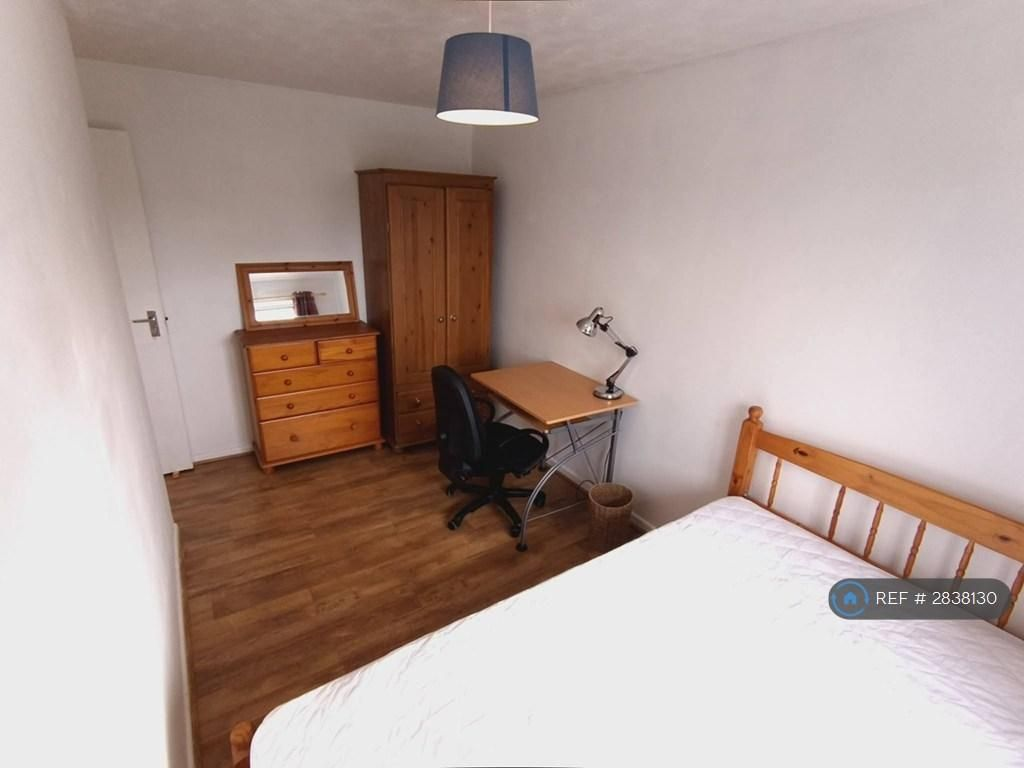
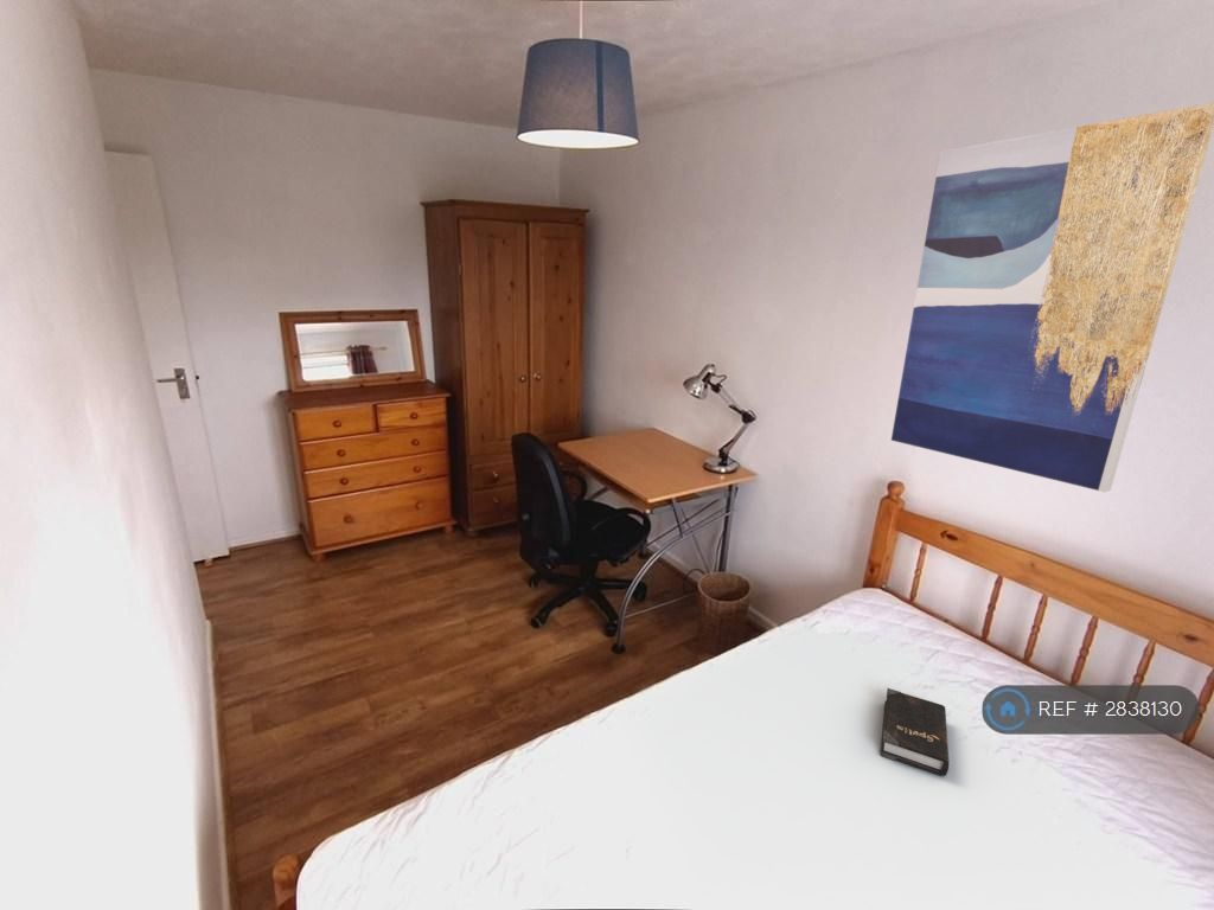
+ wall art (1020, 308)
+ hardback book (914, 729)
